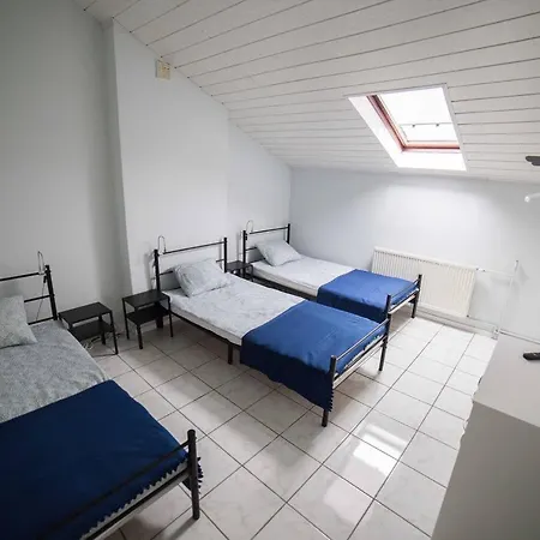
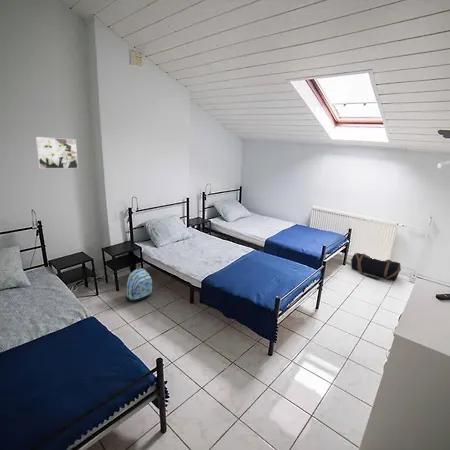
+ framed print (57, 153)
+ duffel bag (374, 265)
+ backpack (140, 284)
